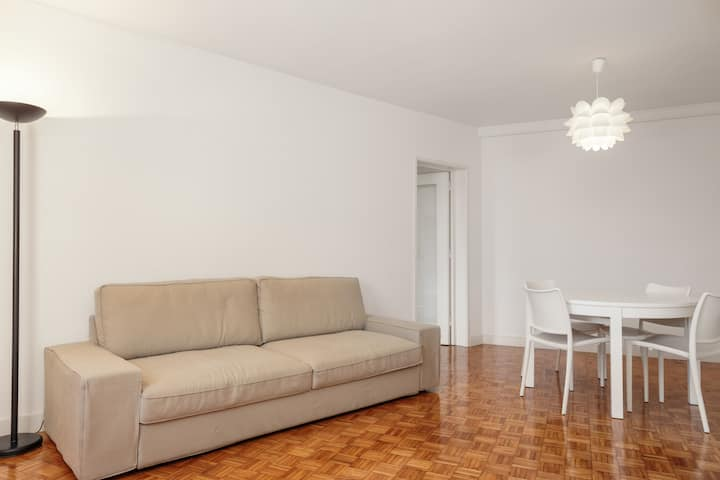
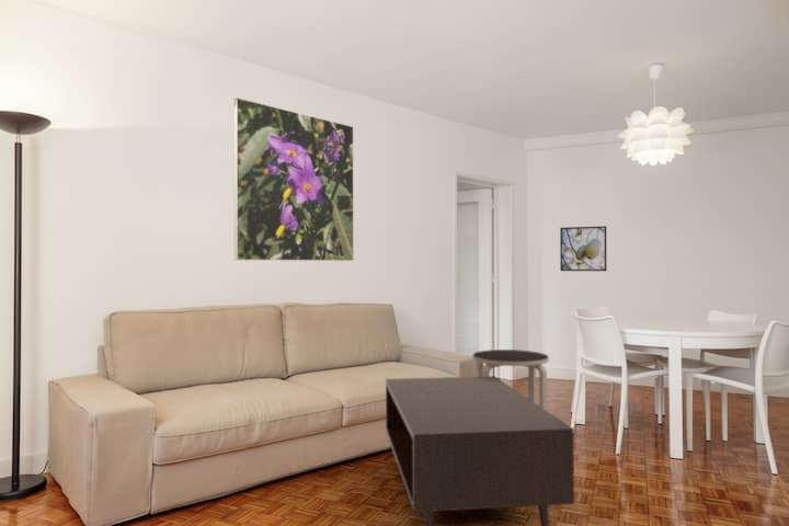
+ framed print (583, 249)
+ coffee table (462, 446)
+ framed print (299, 186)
+ side table (528, 397)
